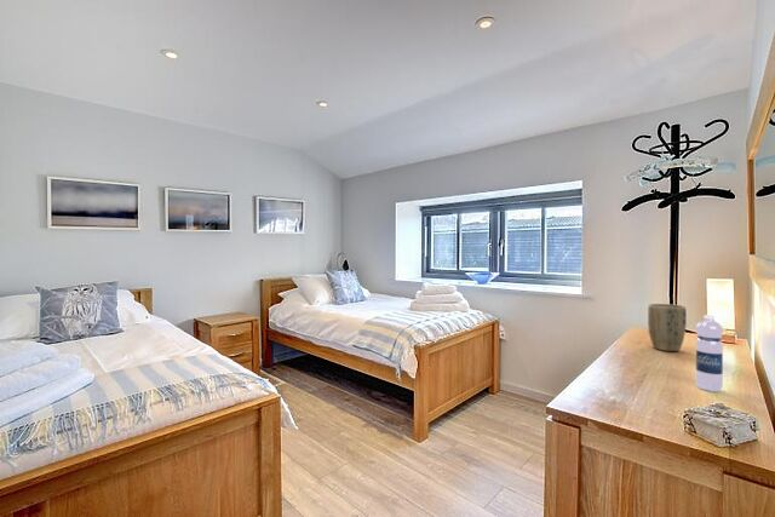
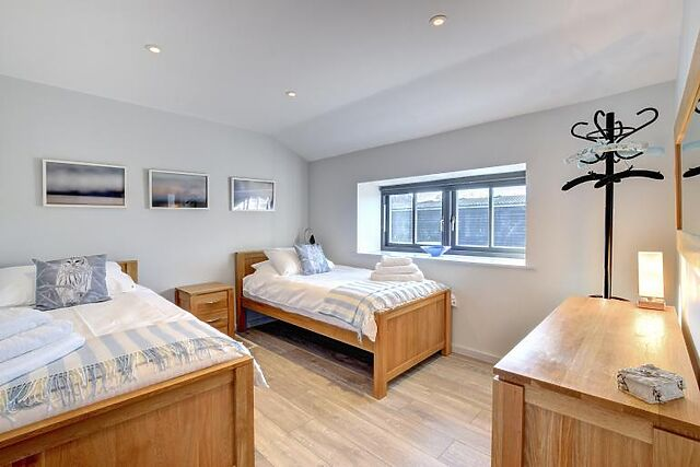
- plant pot (666, 327)
- water bottle (708, 351)
